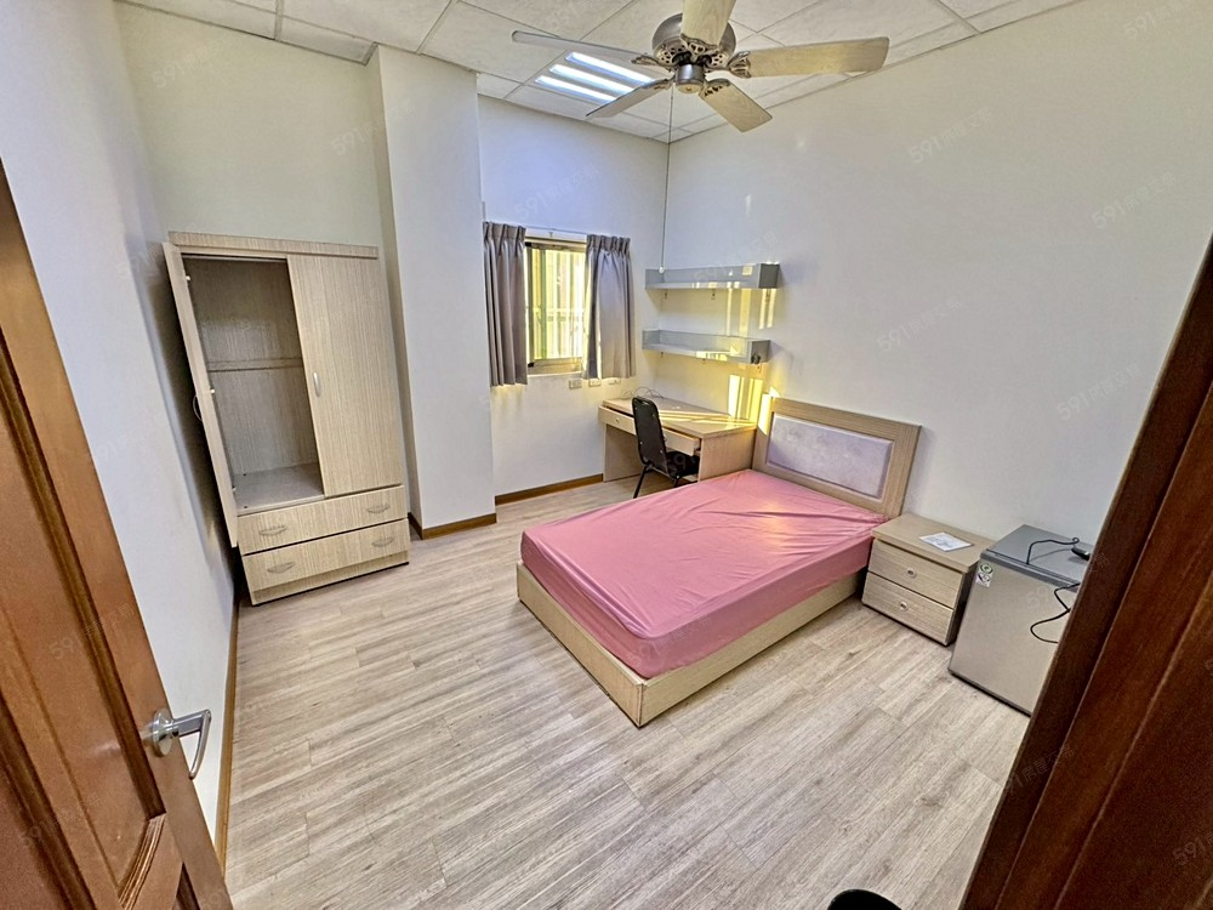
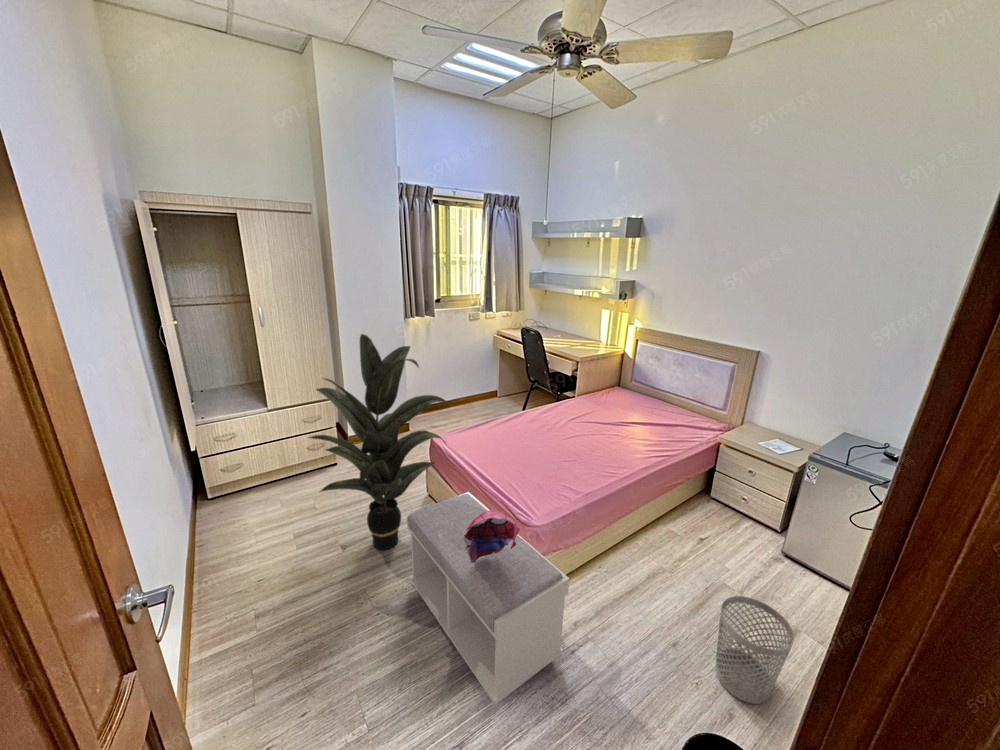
+ bench (478, 581)
+ wastebasket (748, 650)
+ indoor plant (381, 443)
+ plush toy (492, 537)
